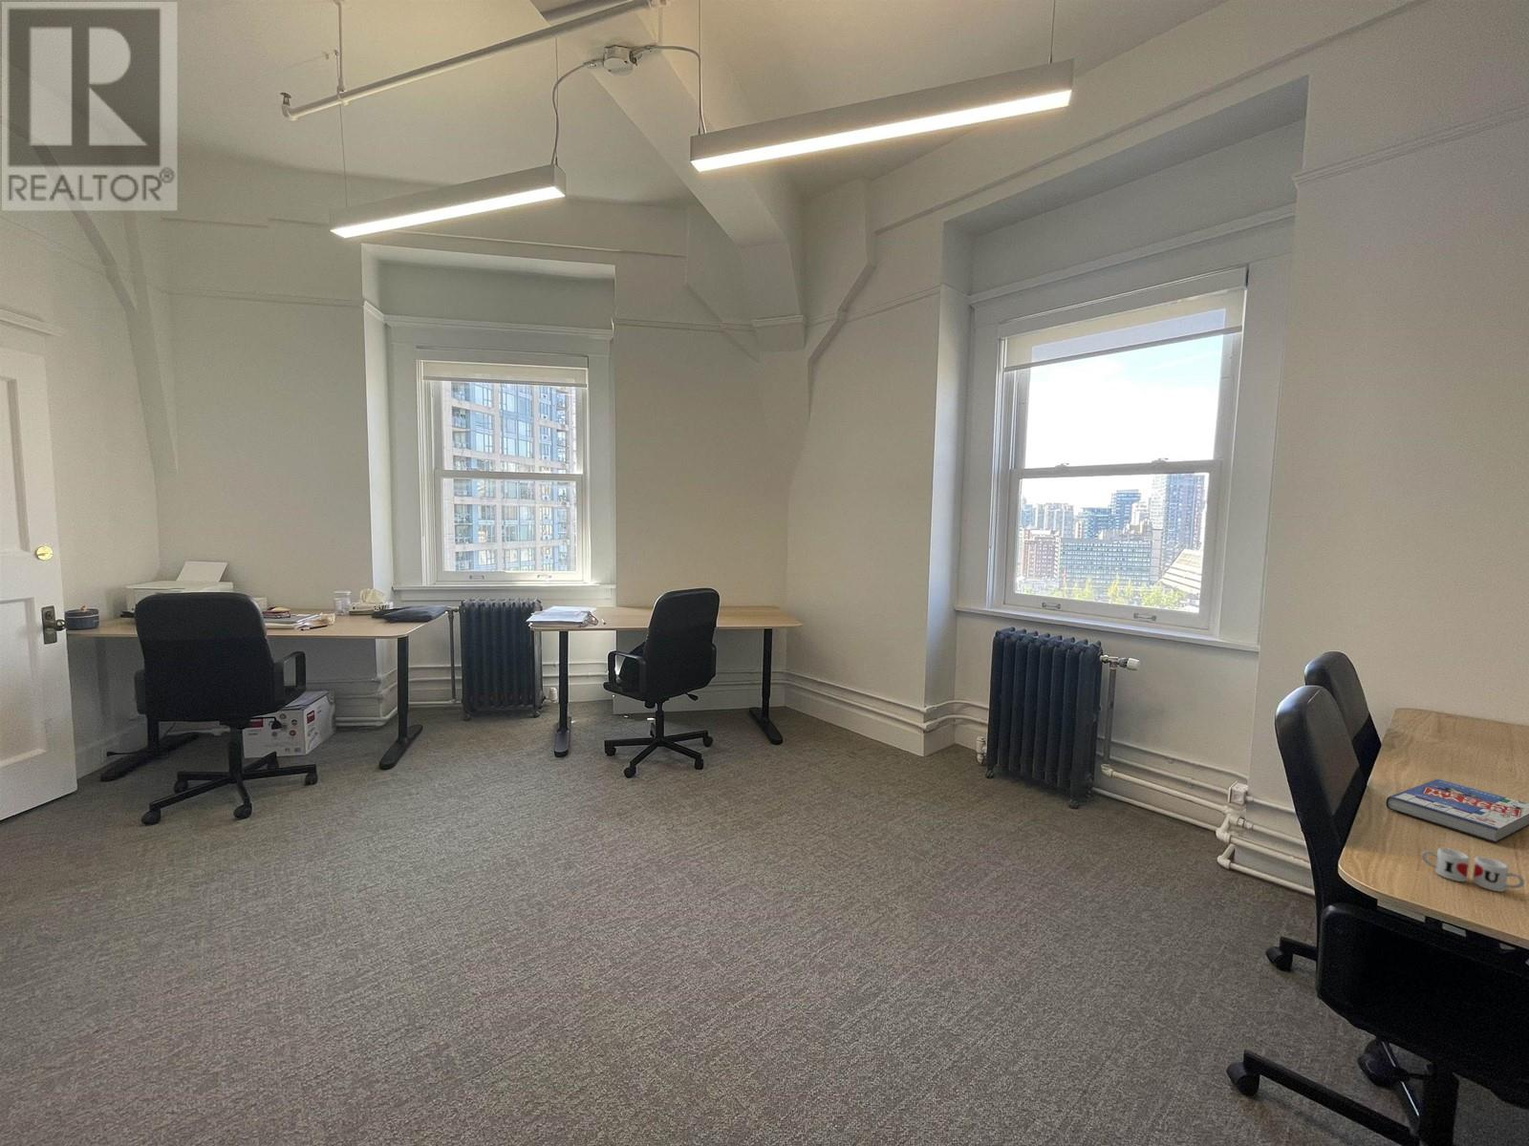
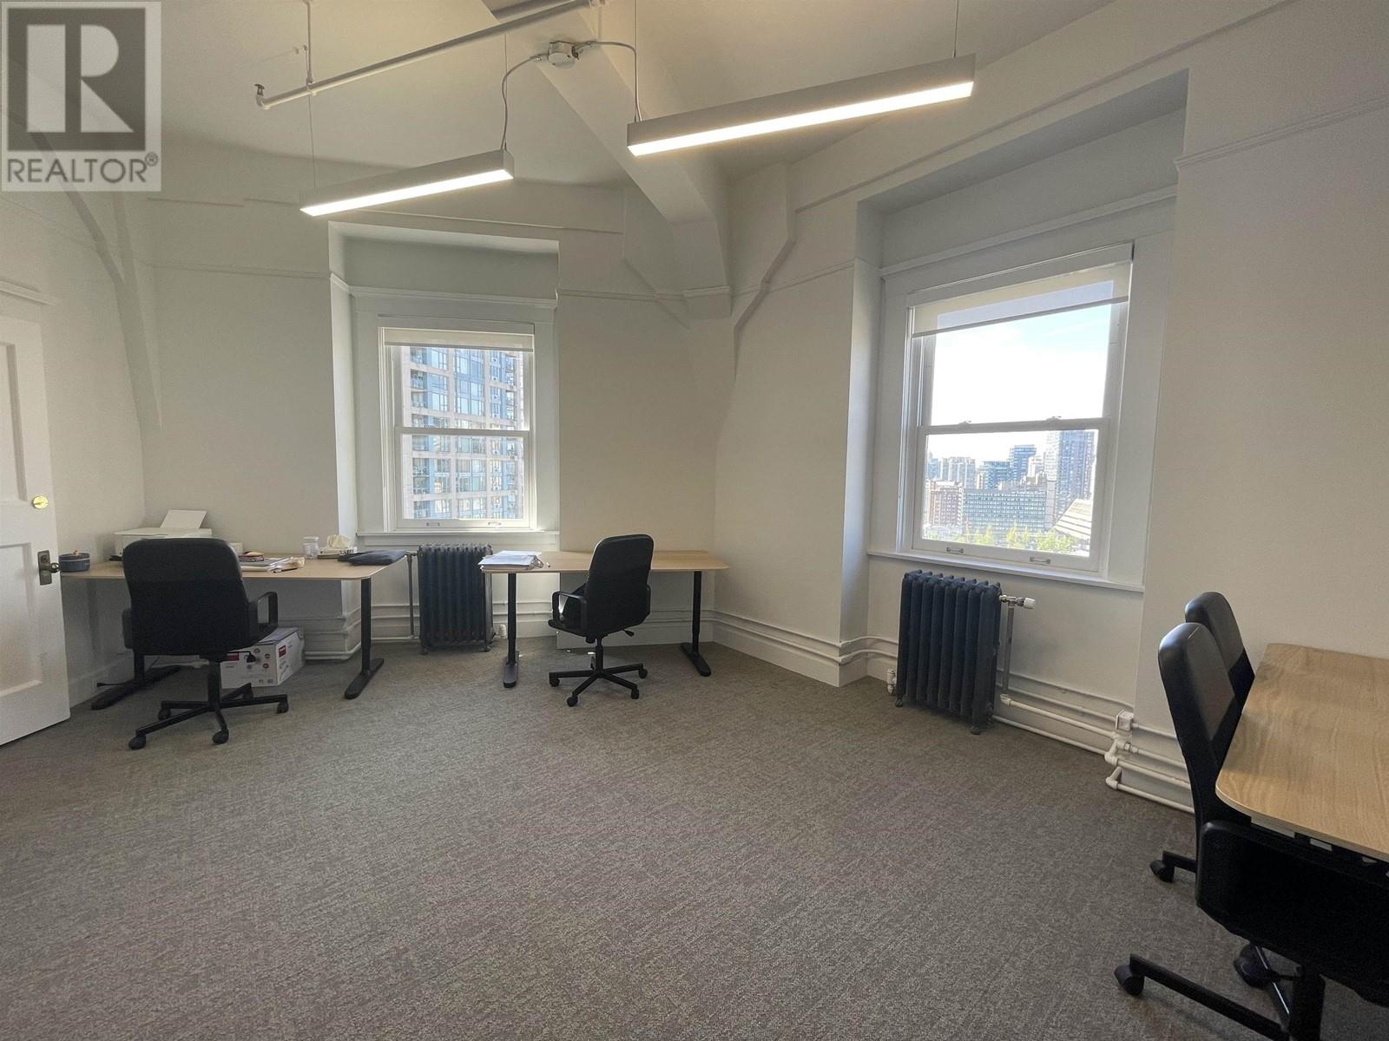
- book (1462, 807)
- mug (1468, 868)
